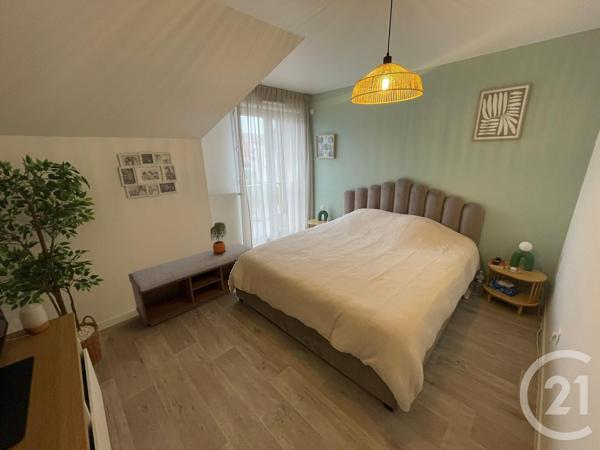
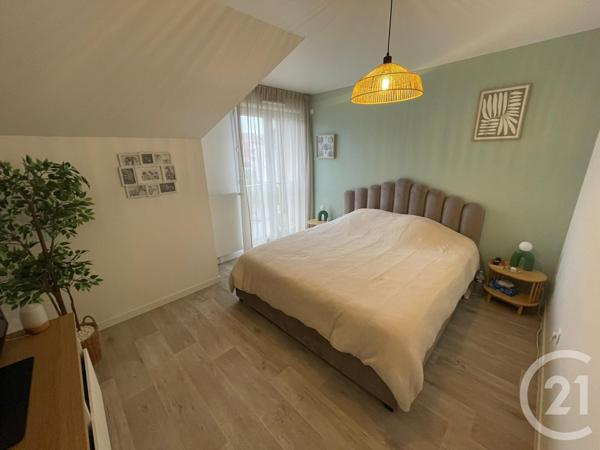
- potted plant (218, 238)
- bench (200, 277)
